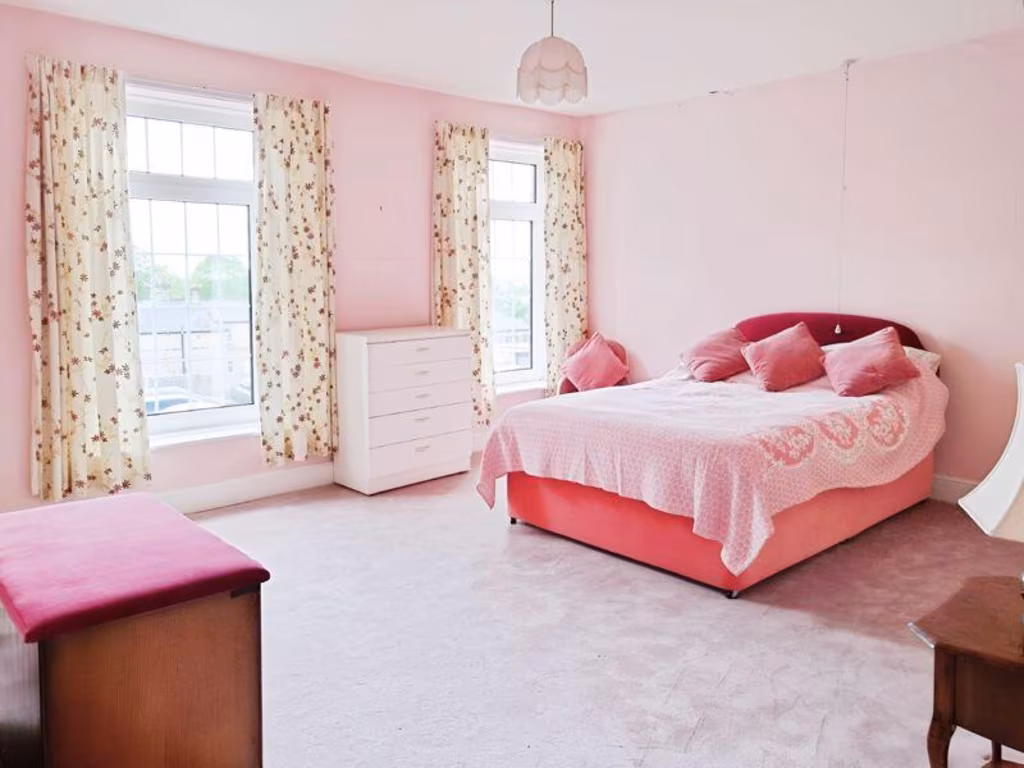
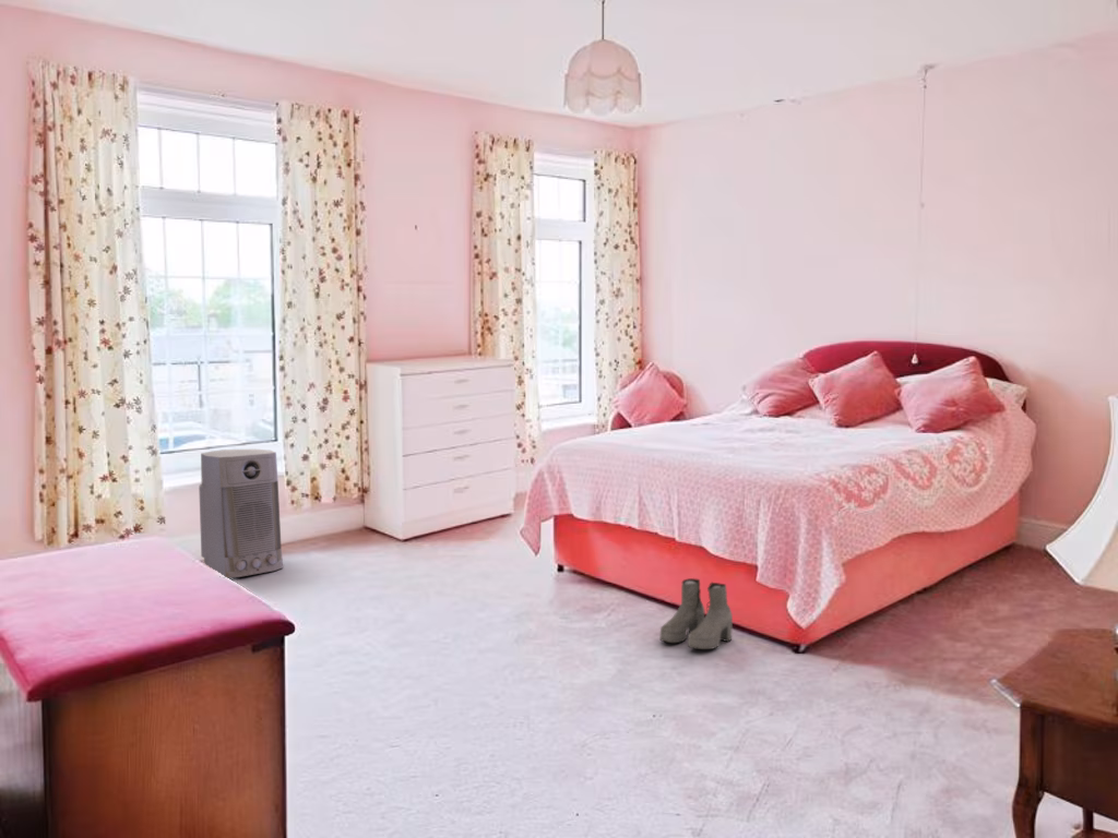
+ air purifier (239, 510)
+ boots (697, 612)
